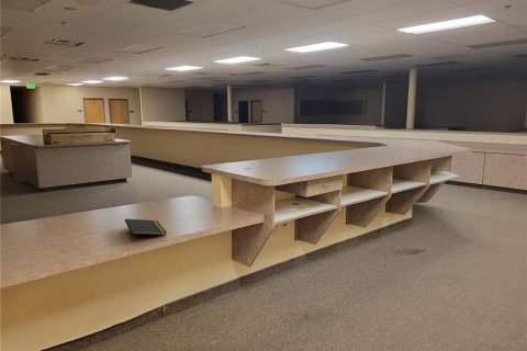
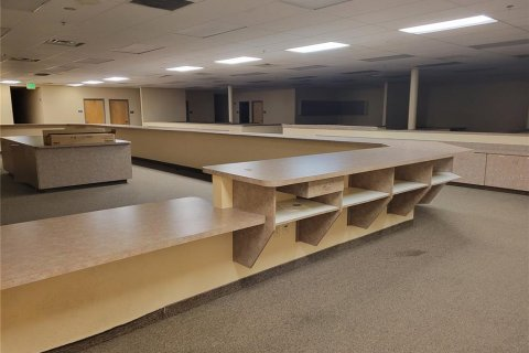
- notepad (145, 226)
